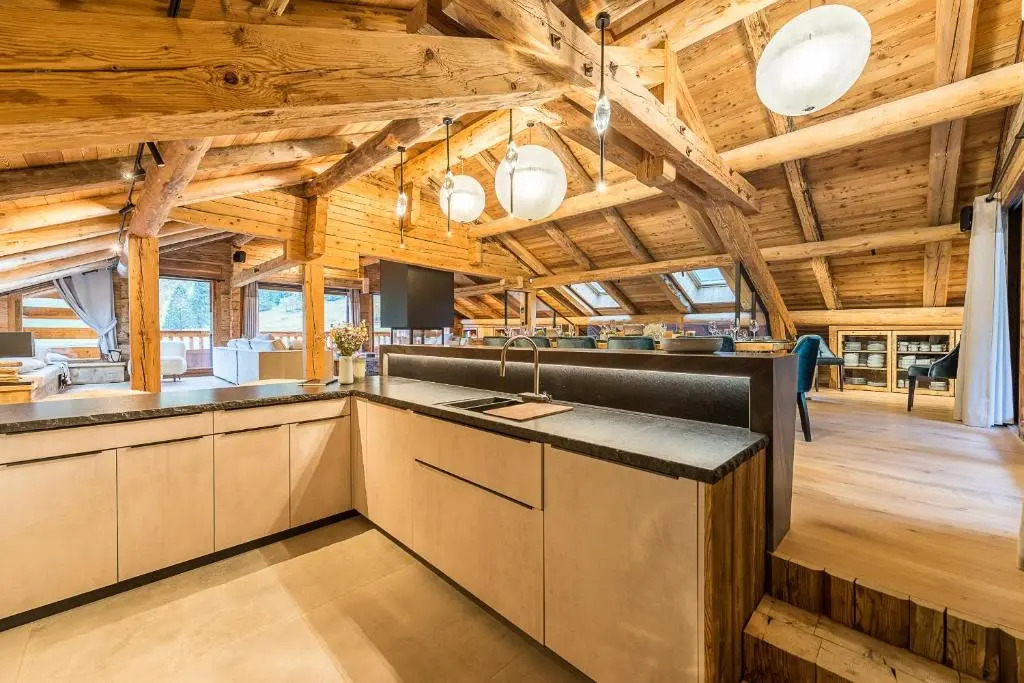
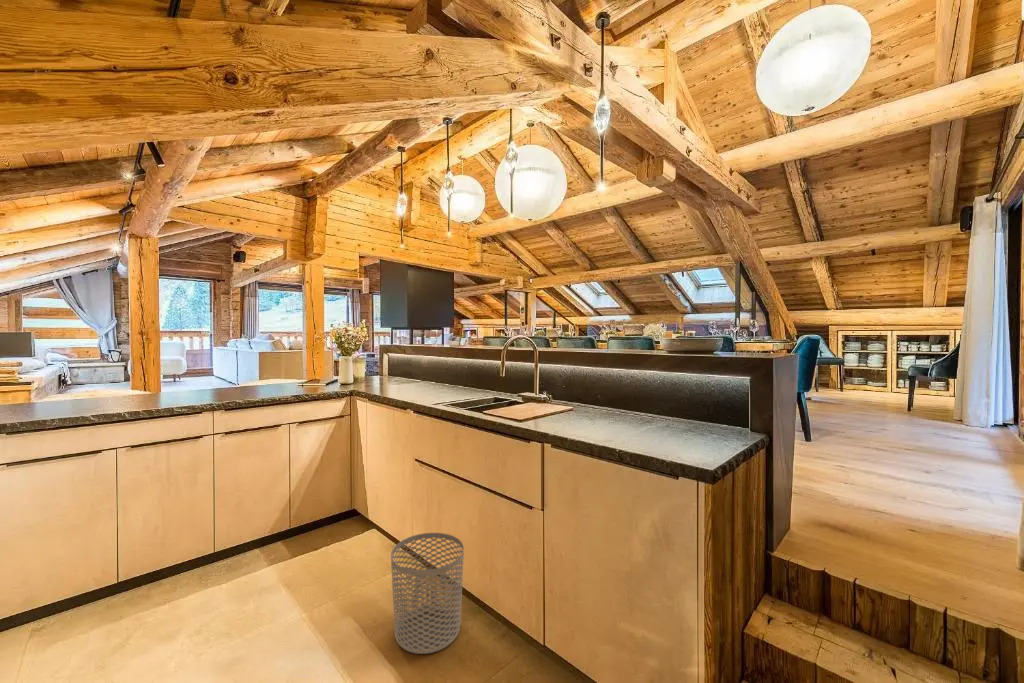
+ waste bin (427, 590)
